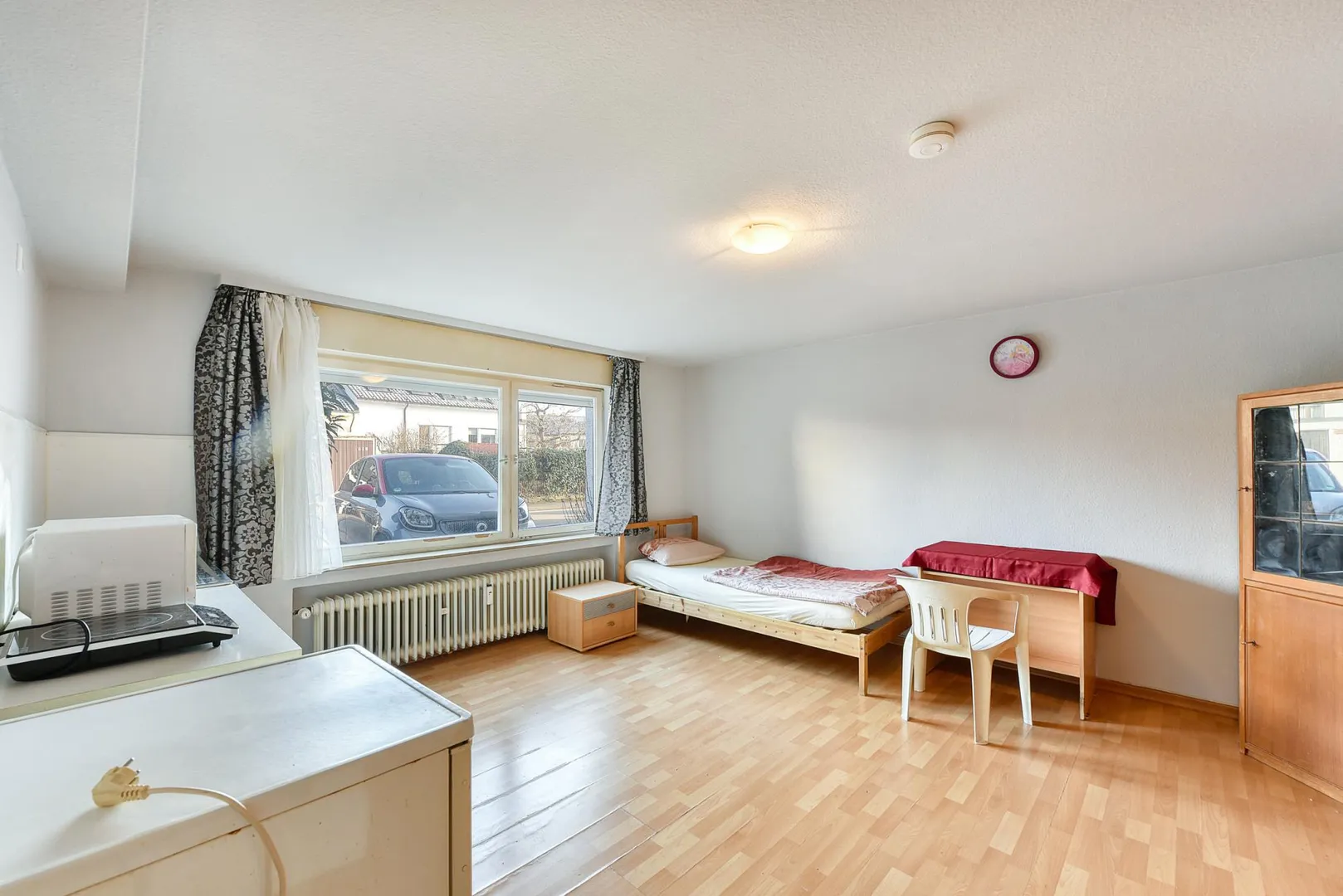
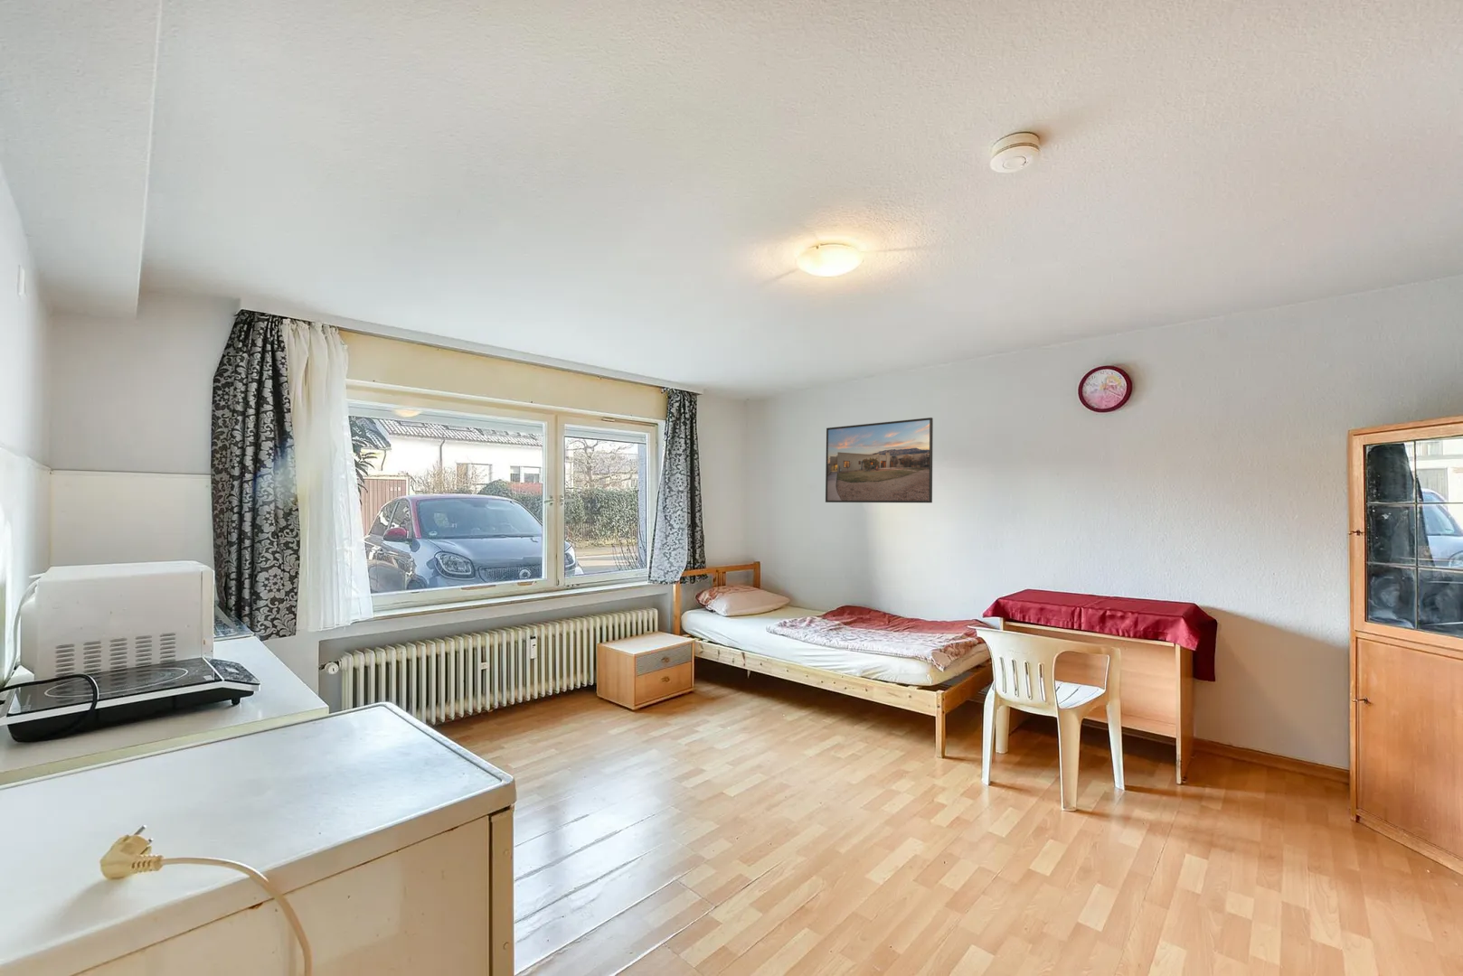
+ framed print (875, 463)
